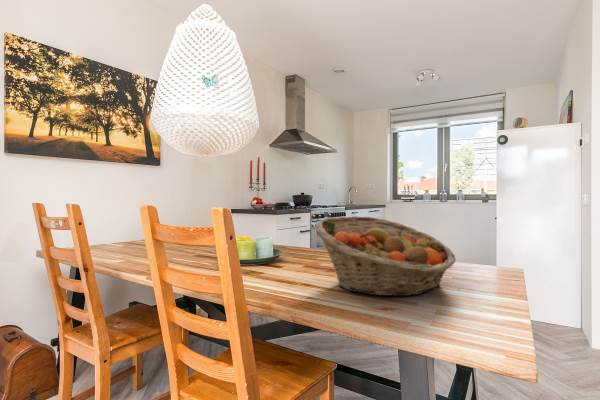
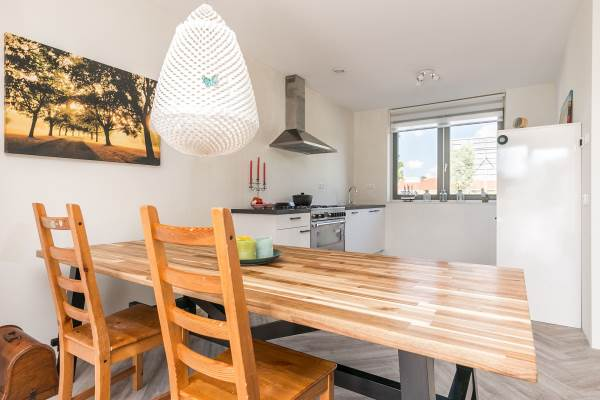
- fruit basket (384, 250)
